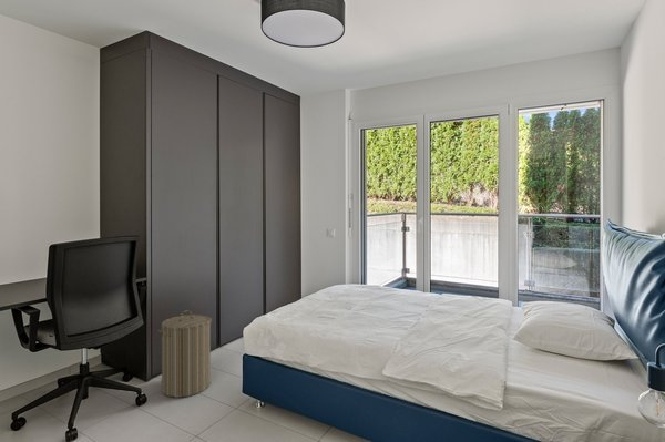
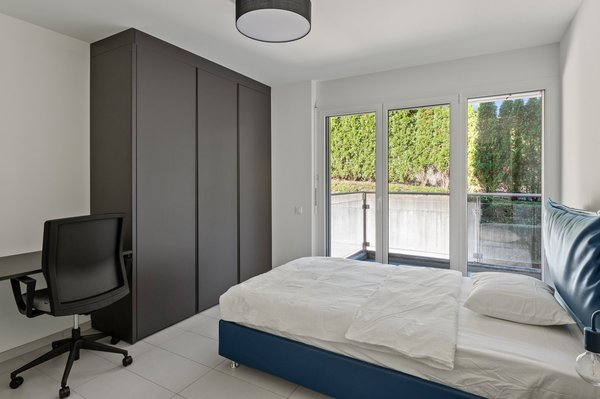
- laundry hamper (186, 348)
